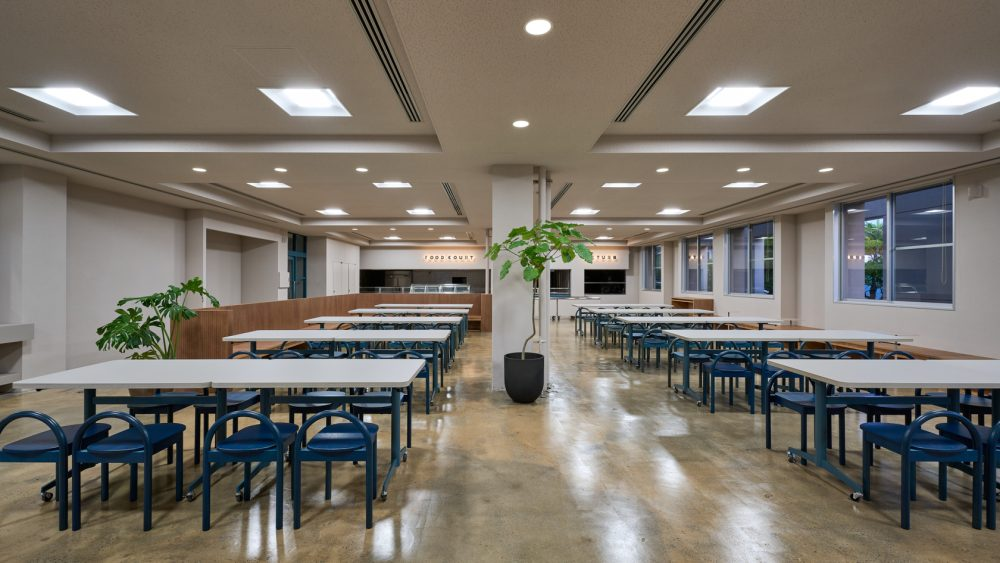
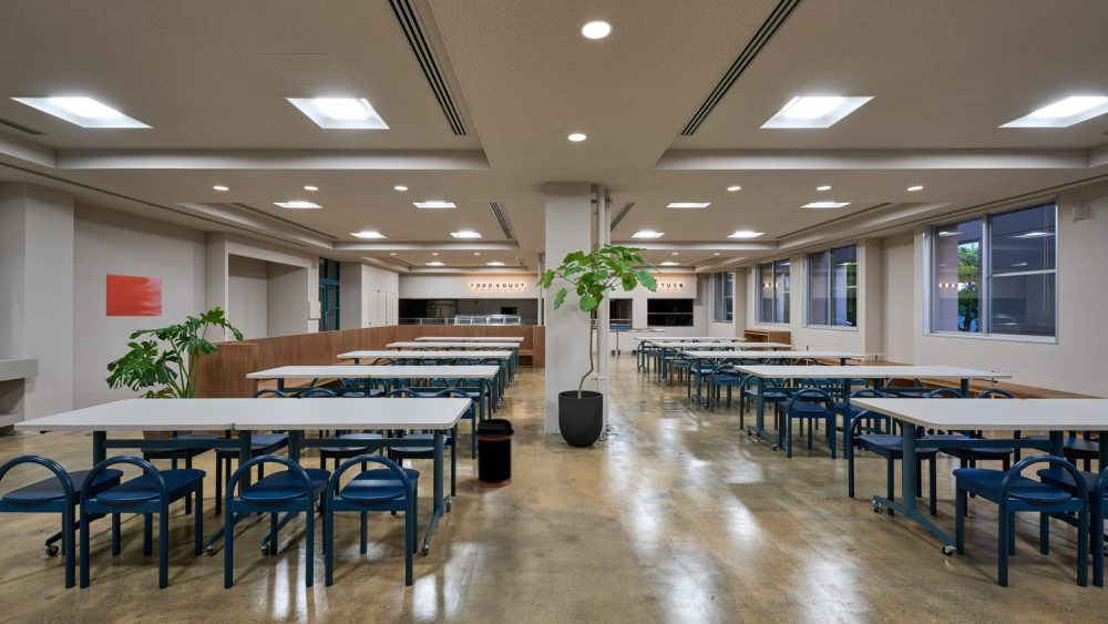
+ wall art (135, 296)
+ trash can (494, 451)
